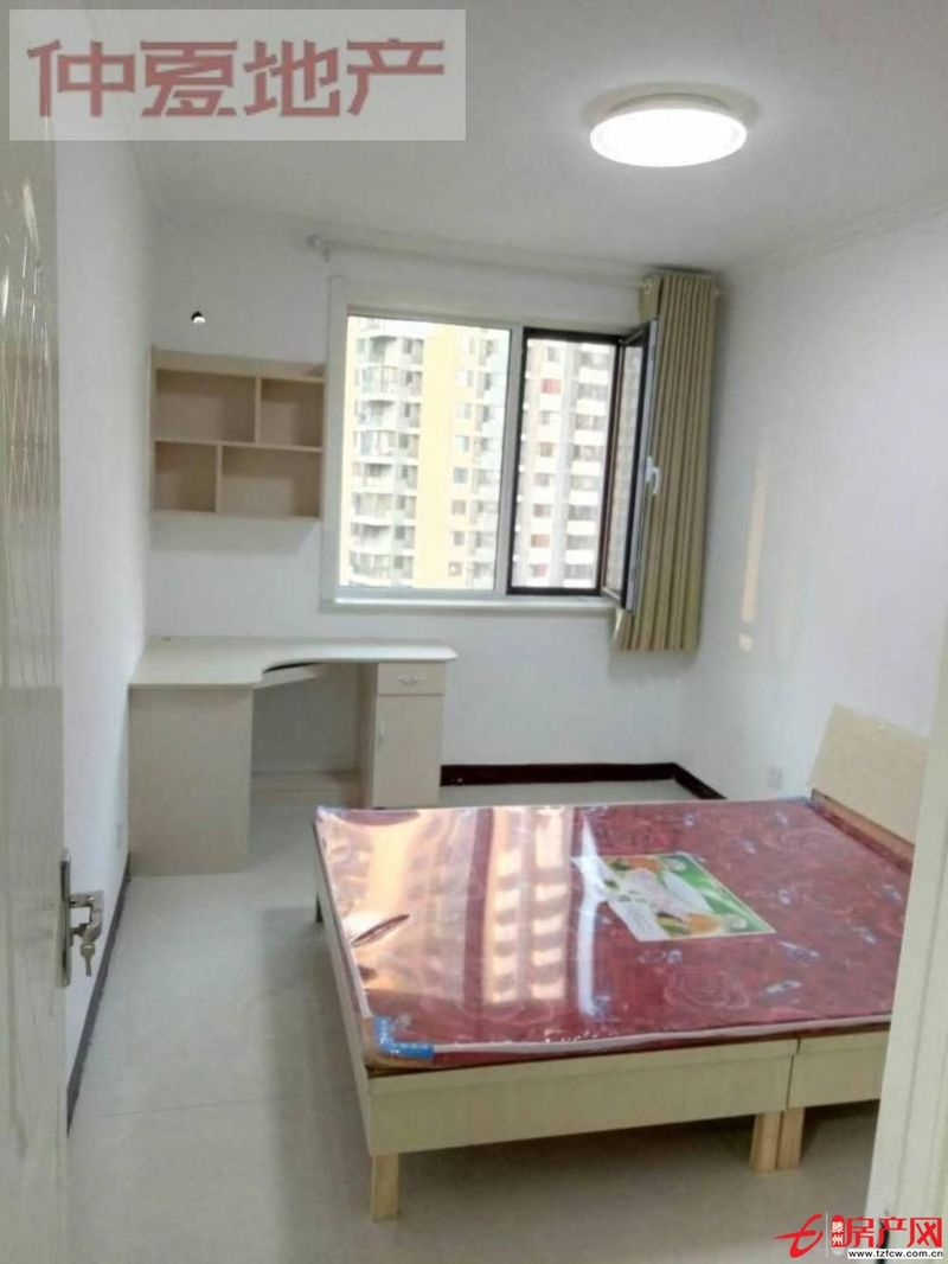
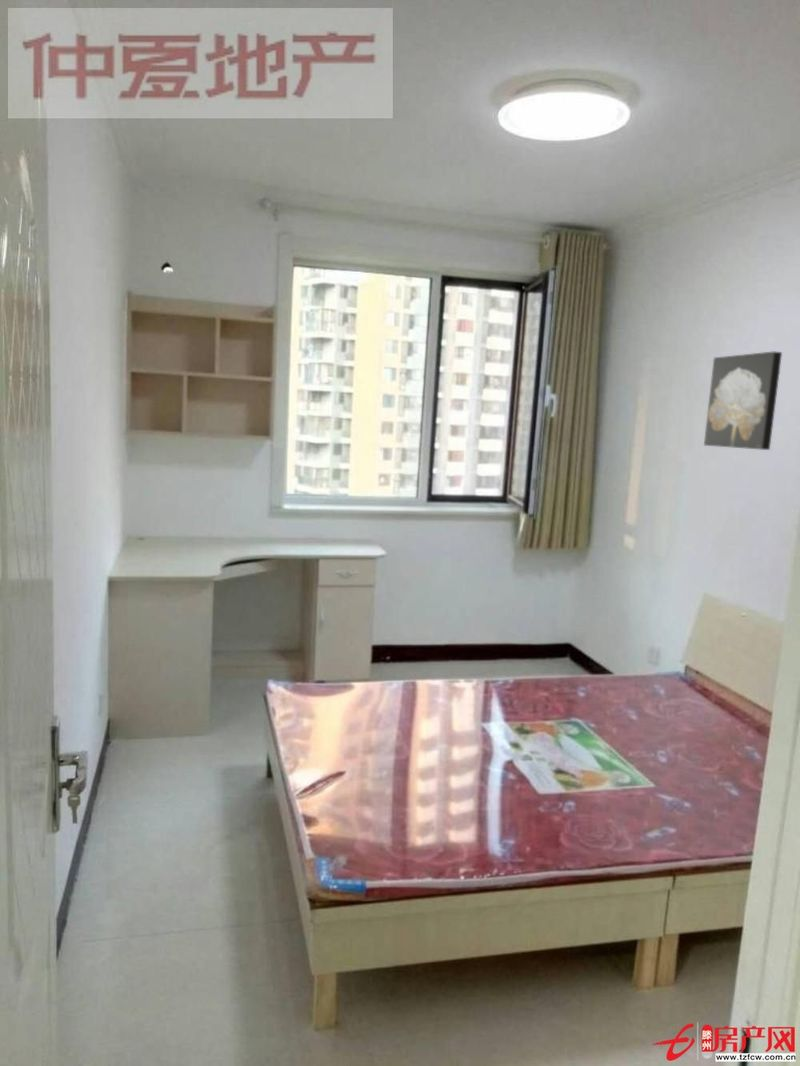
+ wall art (740, 401)
